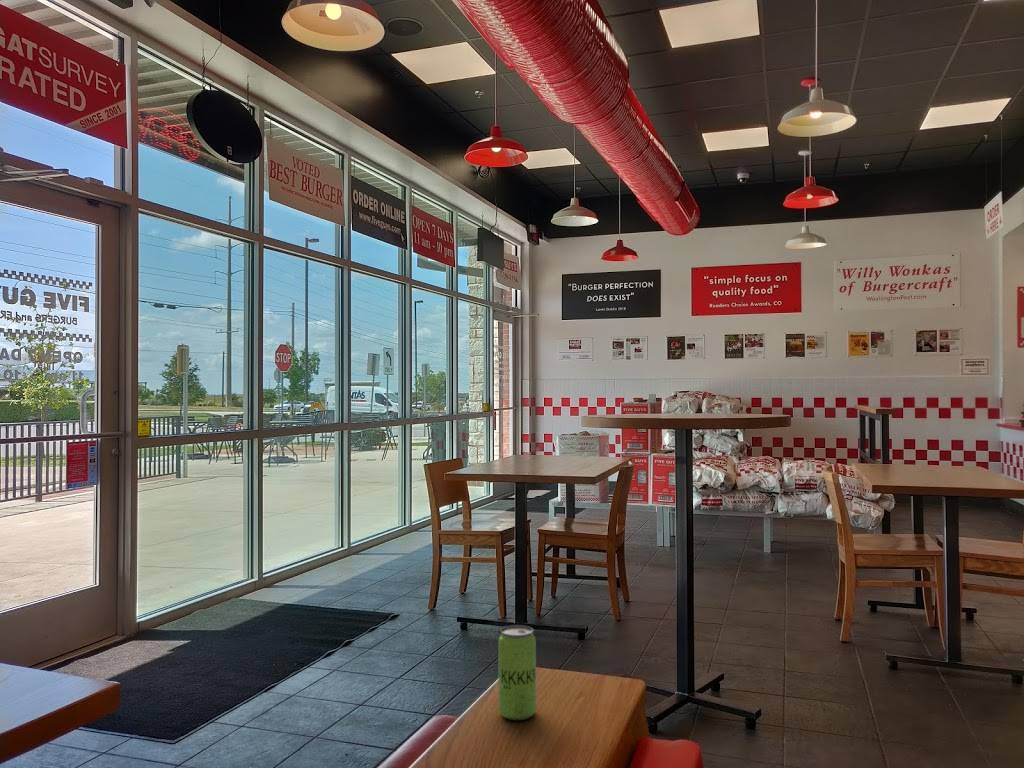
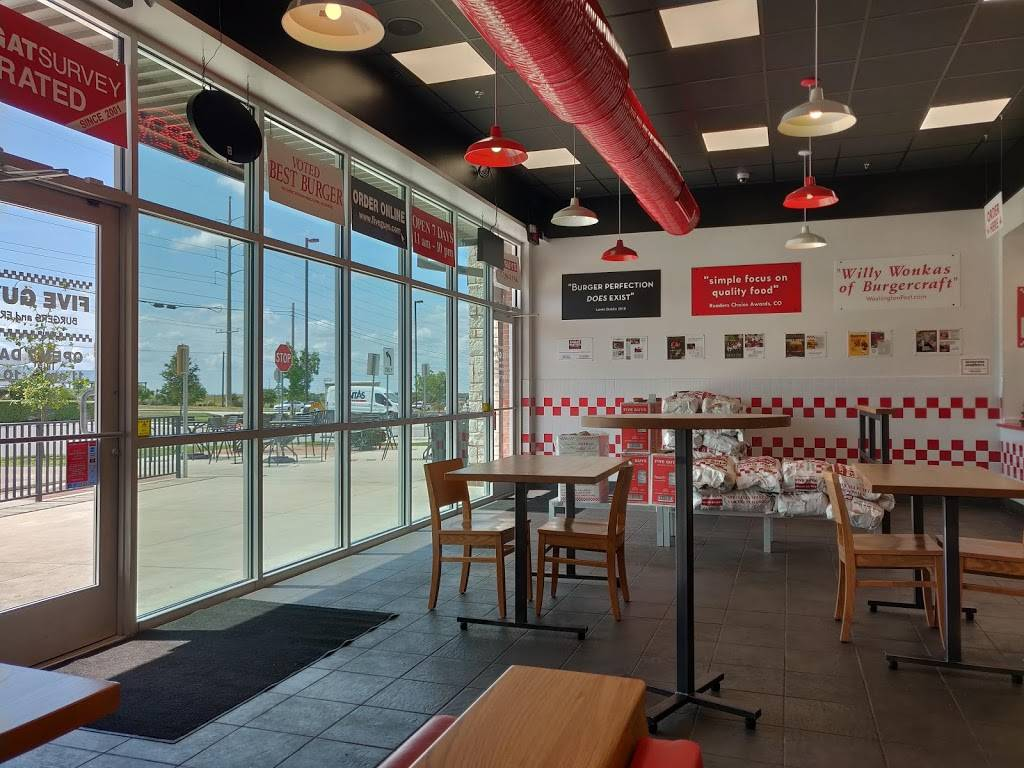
- beverage can (517, 671)
